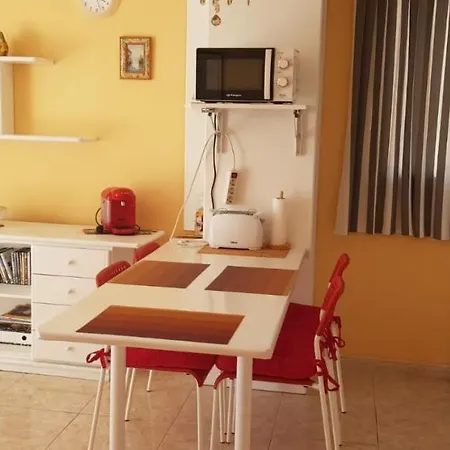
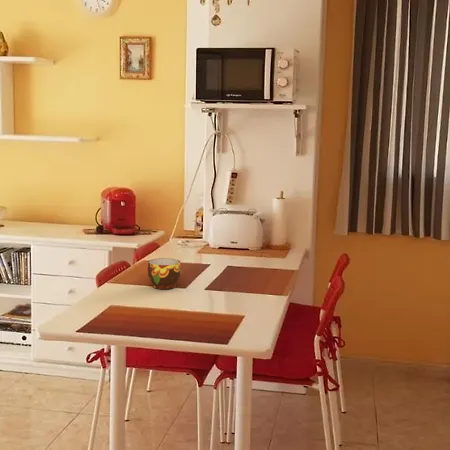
+ cup (163, 273)
